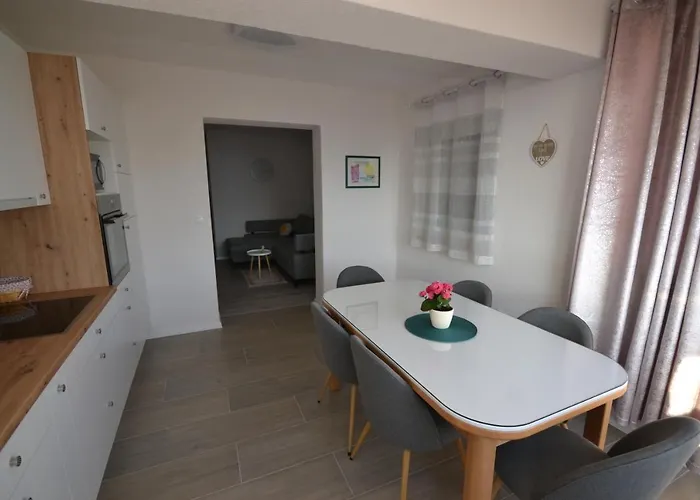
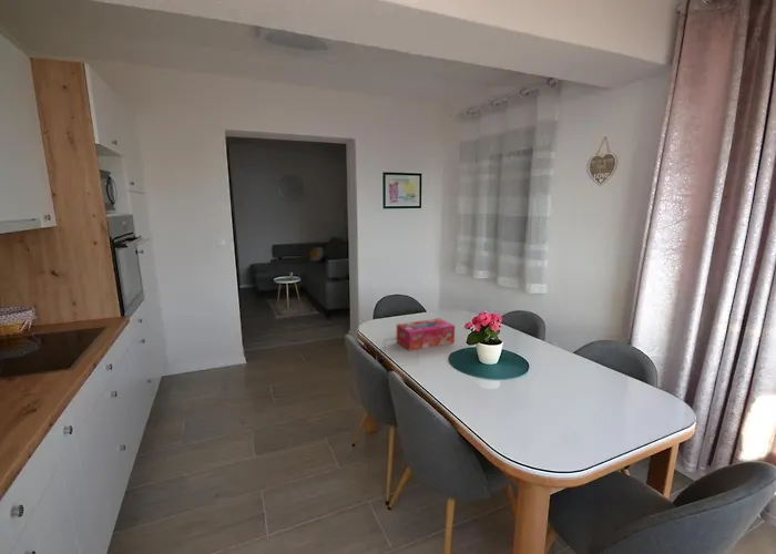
+ tissue box (425, 332)
